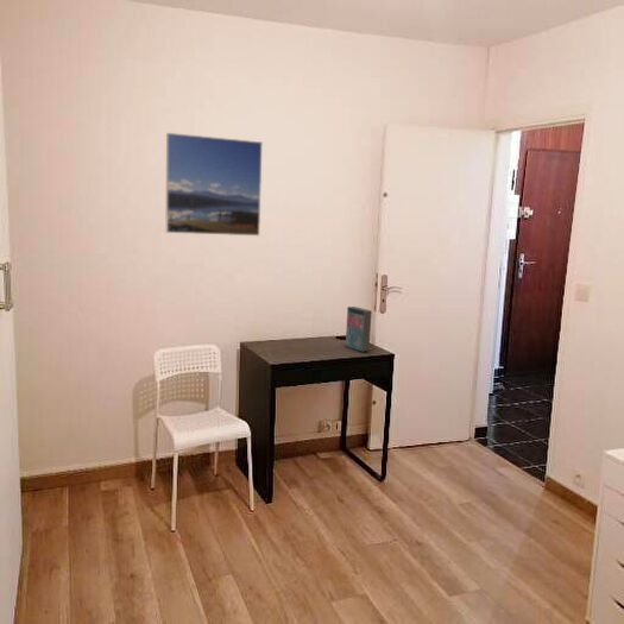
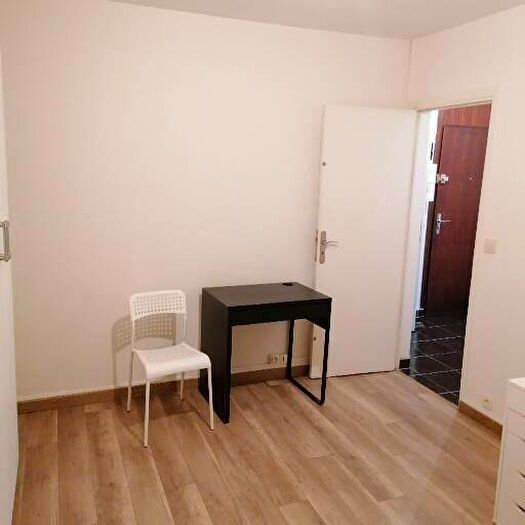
- book (358, 328)
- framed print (214, 187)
